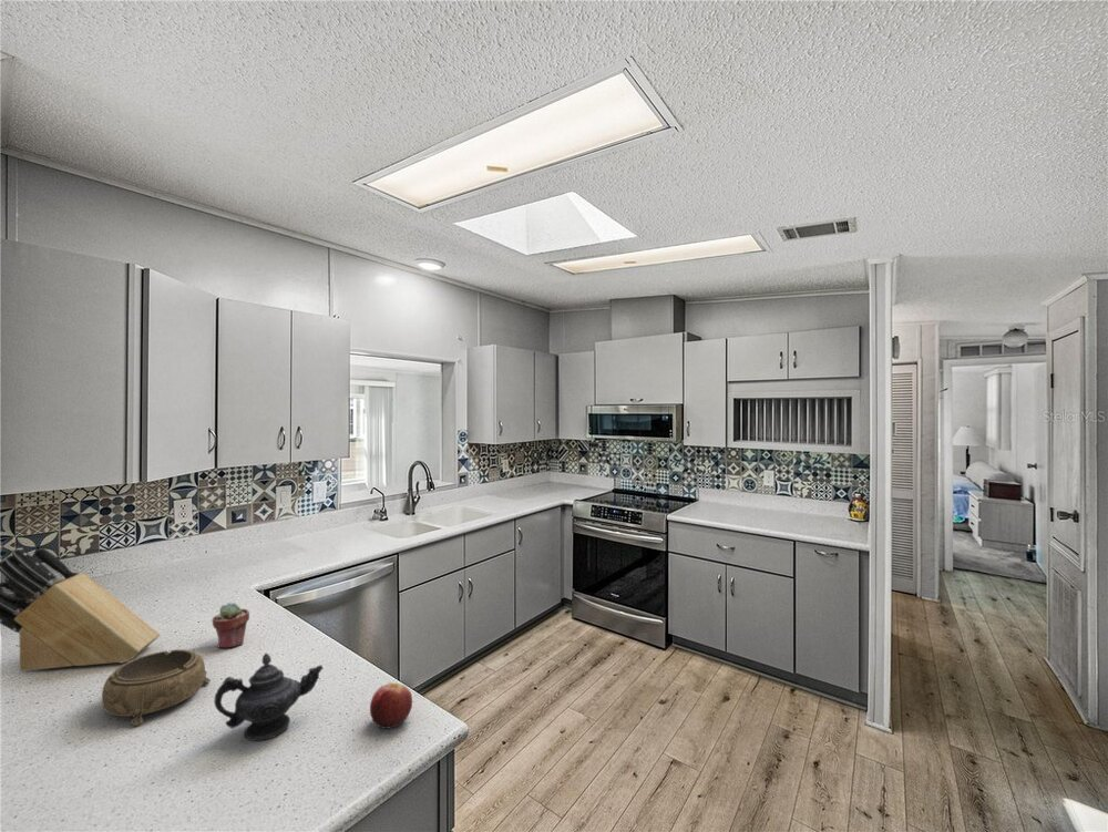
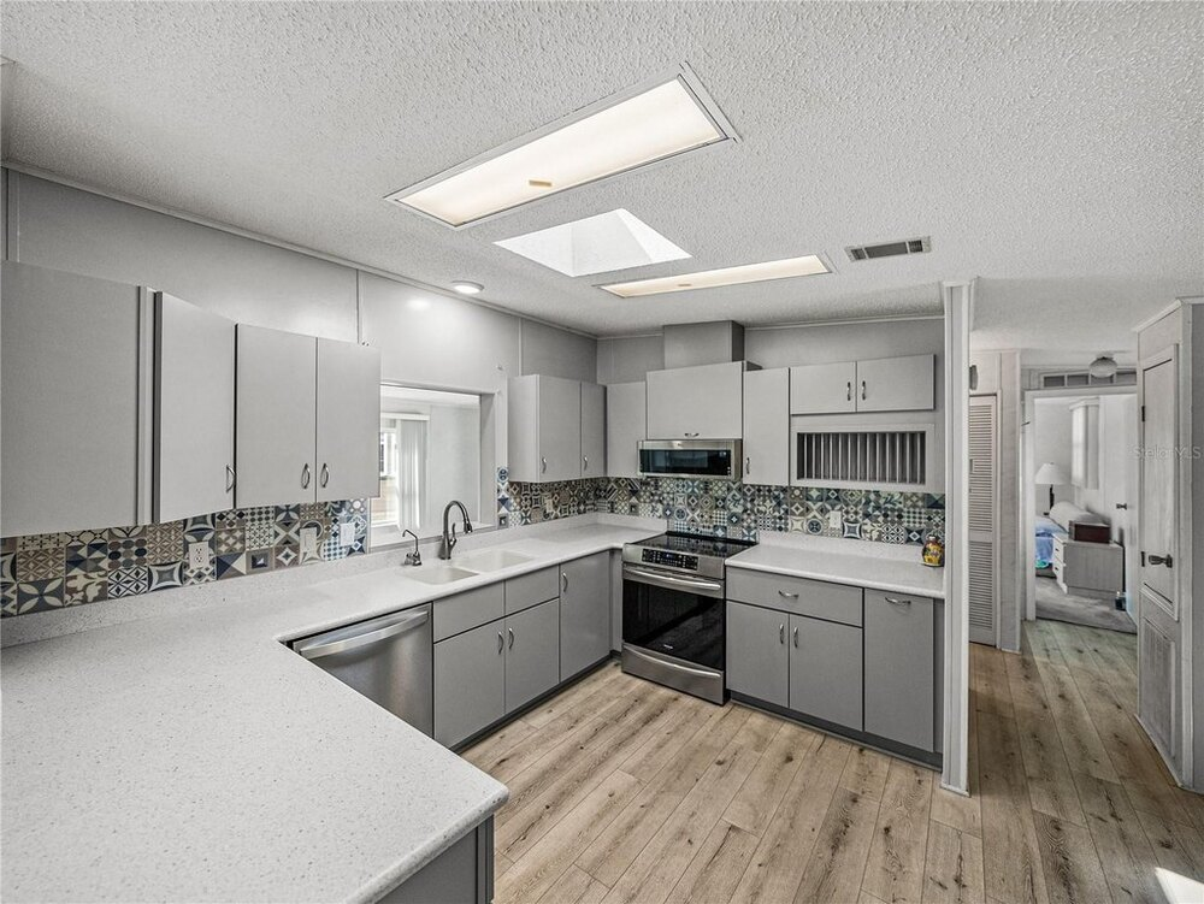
- teapot (270, 689)
- knife block (73, 600)
- decorative bowl (153, 681)
- potted succulent (230, 623)
- apple (391, 702)
